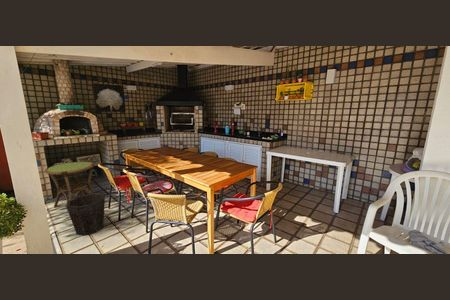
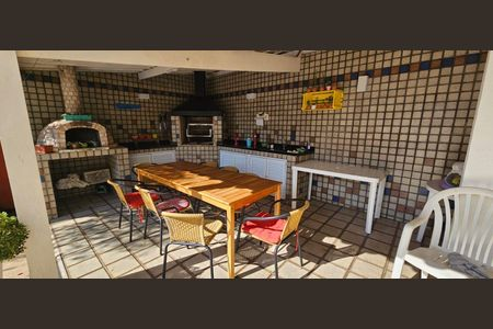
- wall art (109, 98)
- waste bin (88, 214)
- side table (73, 185)
